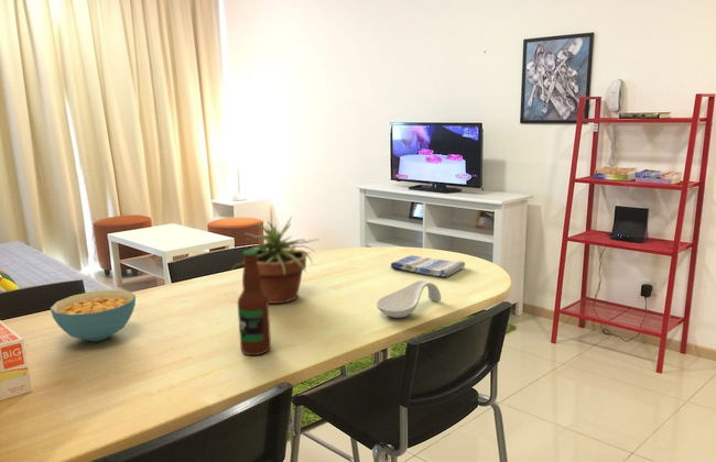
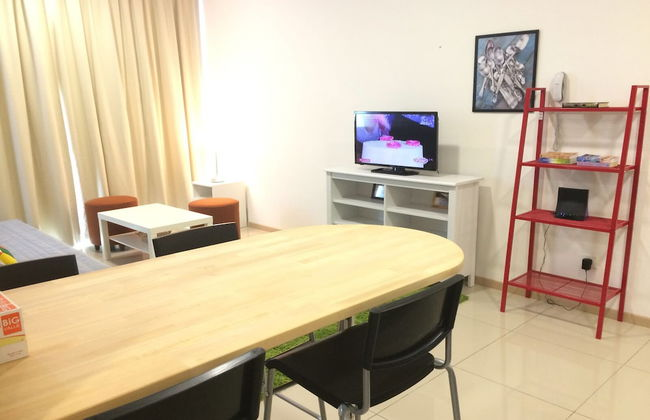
- bottle (252, 301)
- potted plant (276, 260)
- dish towel (427, 264)
- cereal bowl (96, 319)
- spoon rest (410, 297)
